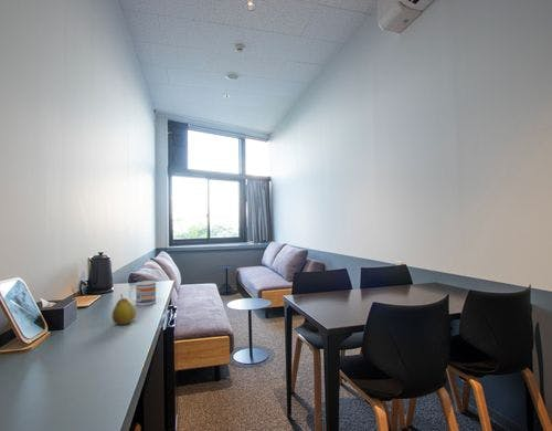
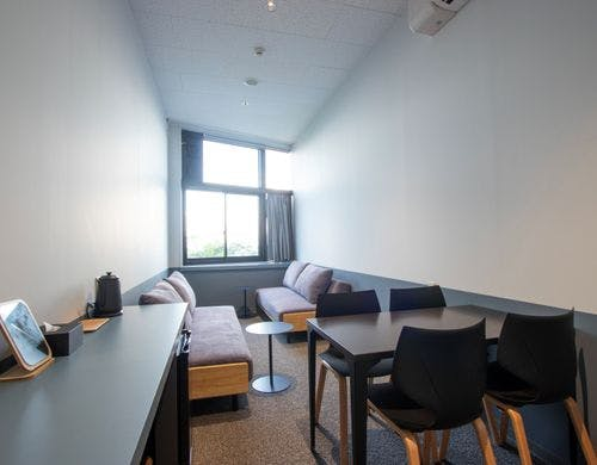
- mug (144, 293)
- fruit (124, 308)
